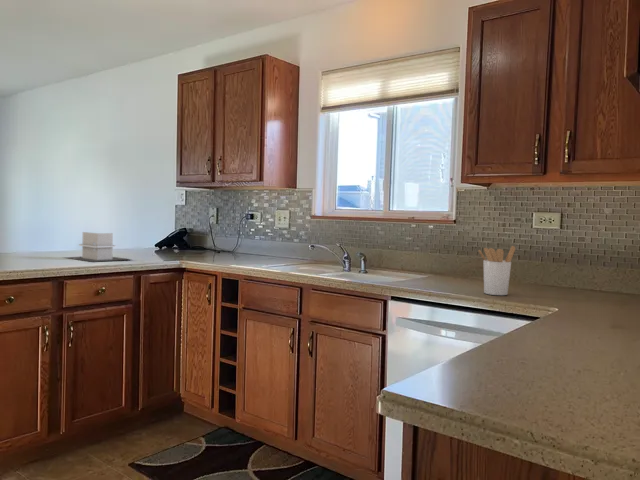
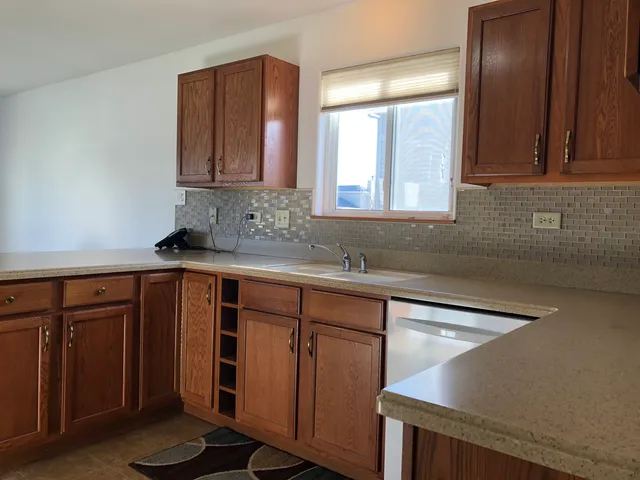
- architectural model (97, 245)
- utensil holder (495, 269)
